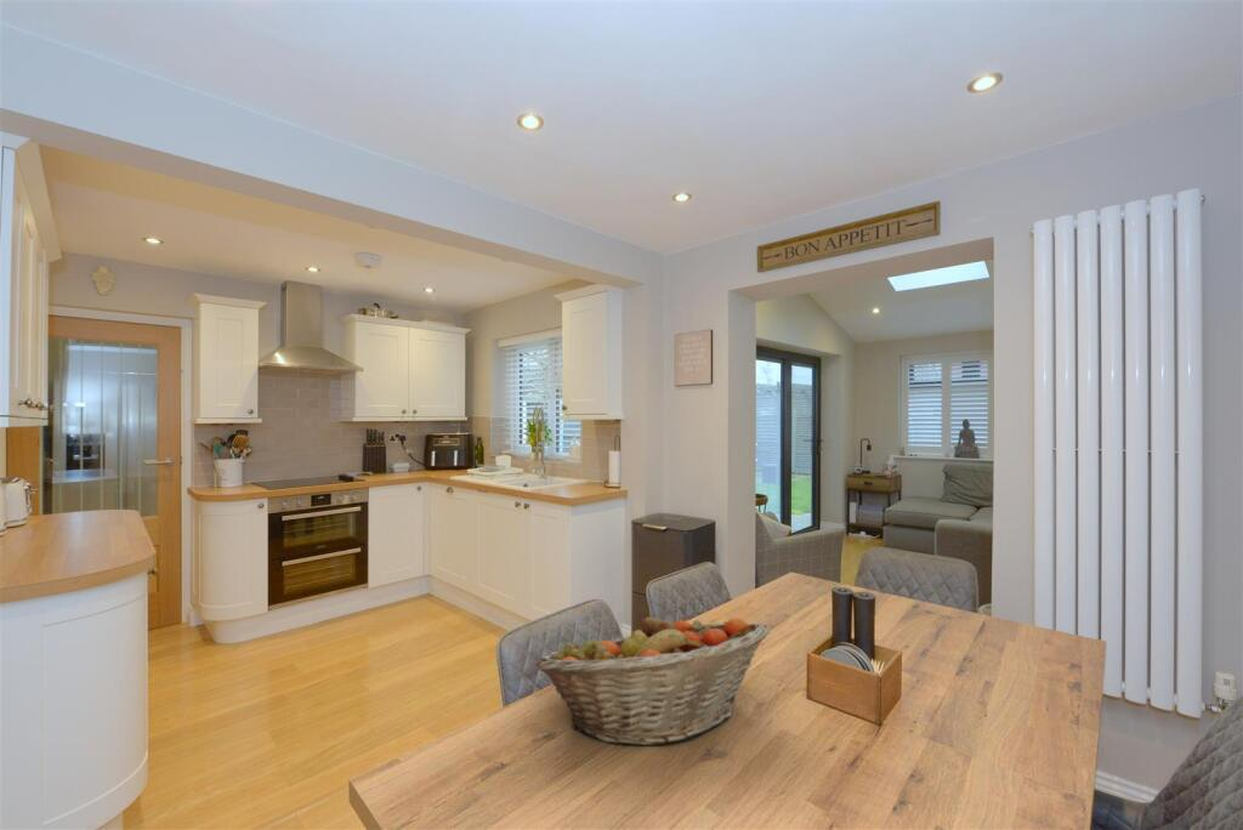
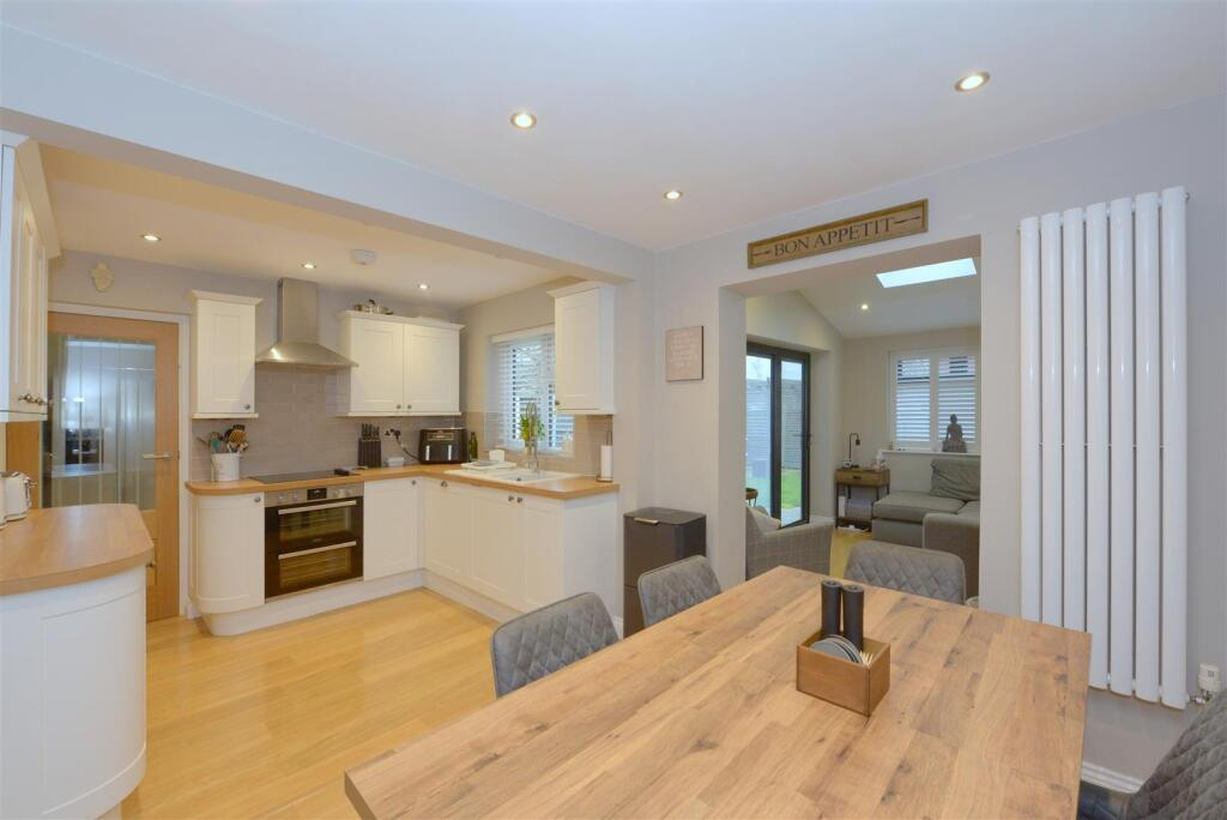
- fruit basket (654, 663)
